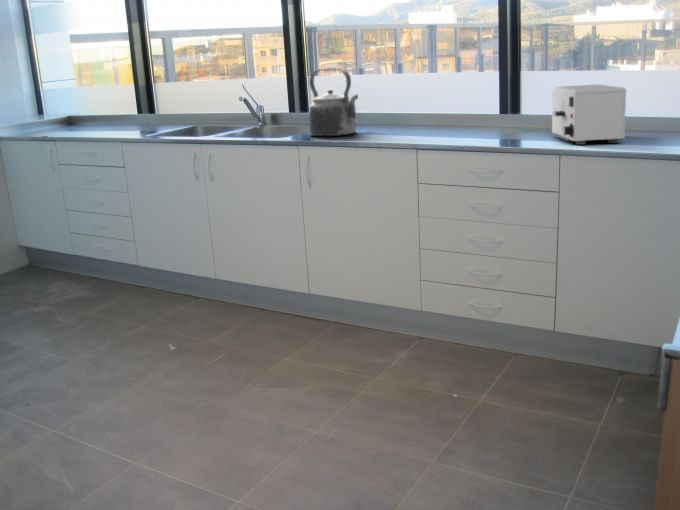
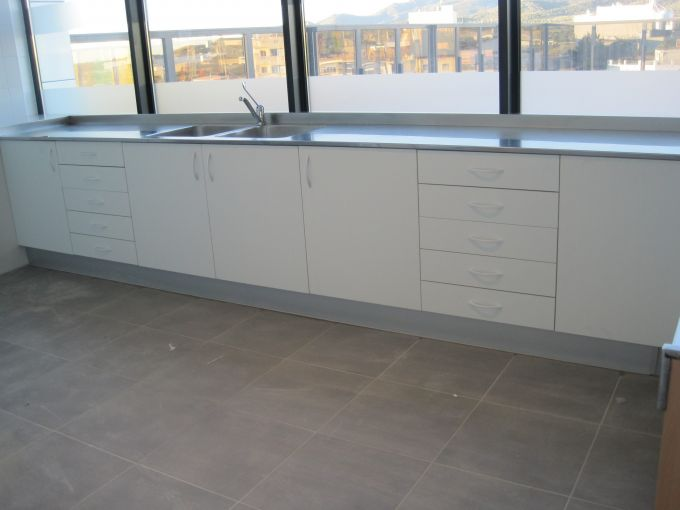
- toaster (583, 113)
- kettle (334, 101)
